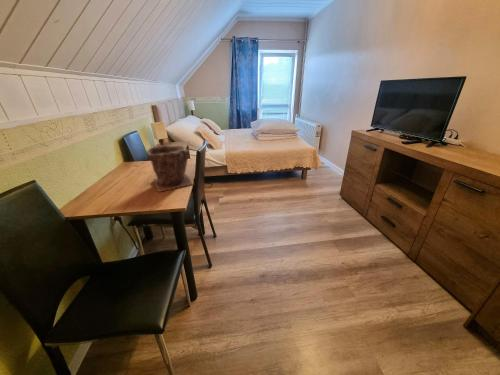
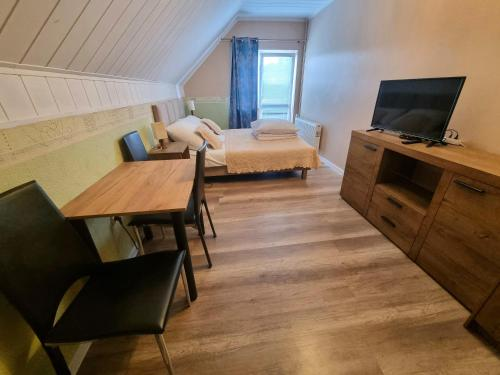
- plant pot (170, 165)
